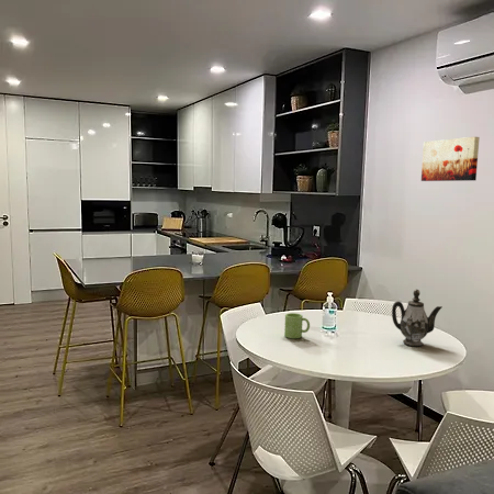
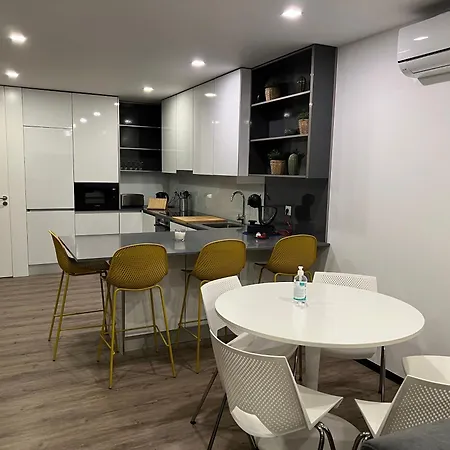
- mug (296, 326)
- teapot (416, 316)
- wall art (448, 160)
